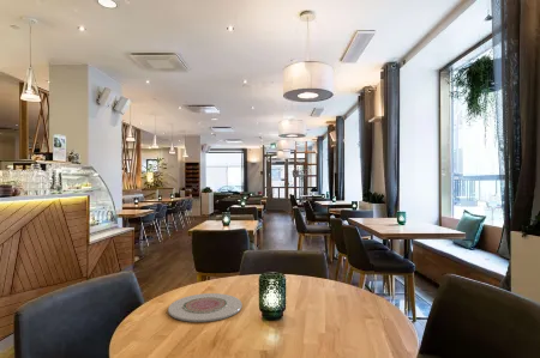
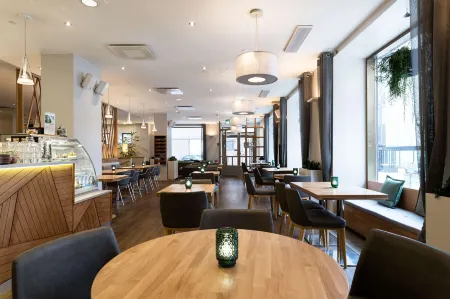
- plate (205, 305)
